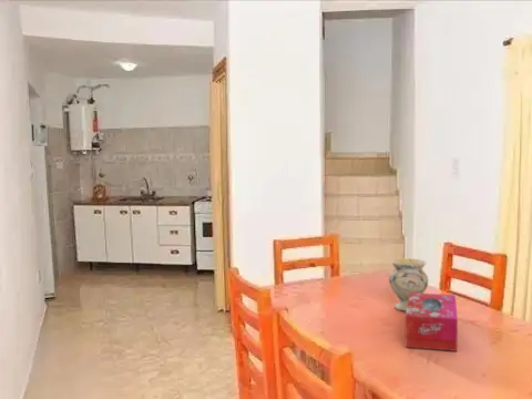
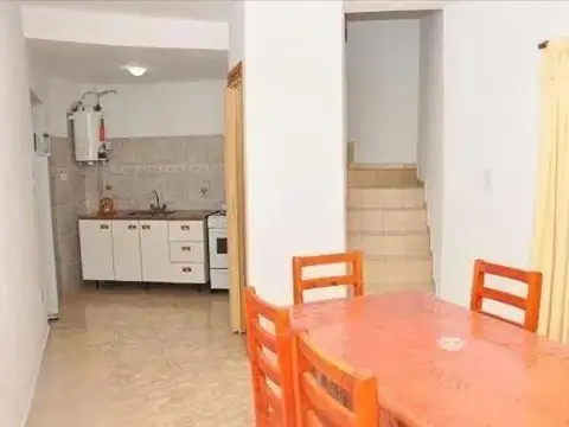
- tissue box (431, 319)
- vase (408, 284)
